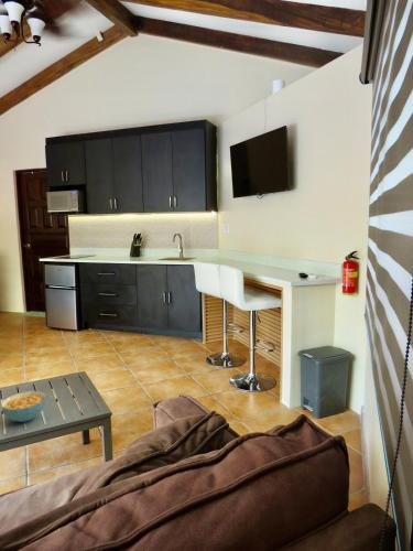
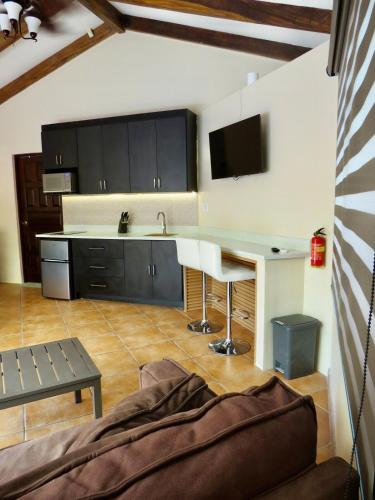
- cereal bowl (24, 409)
